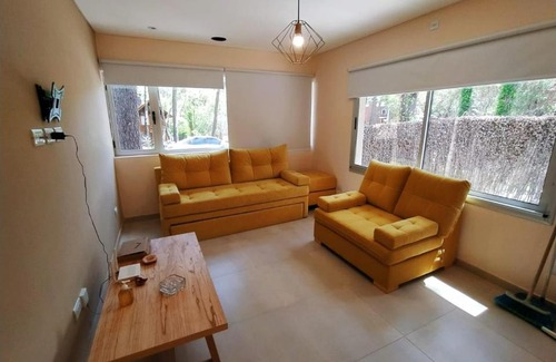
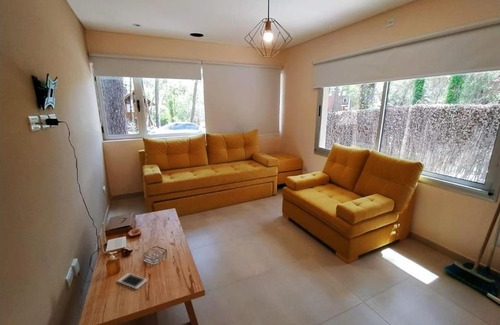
+ cell phone (132, 280)
